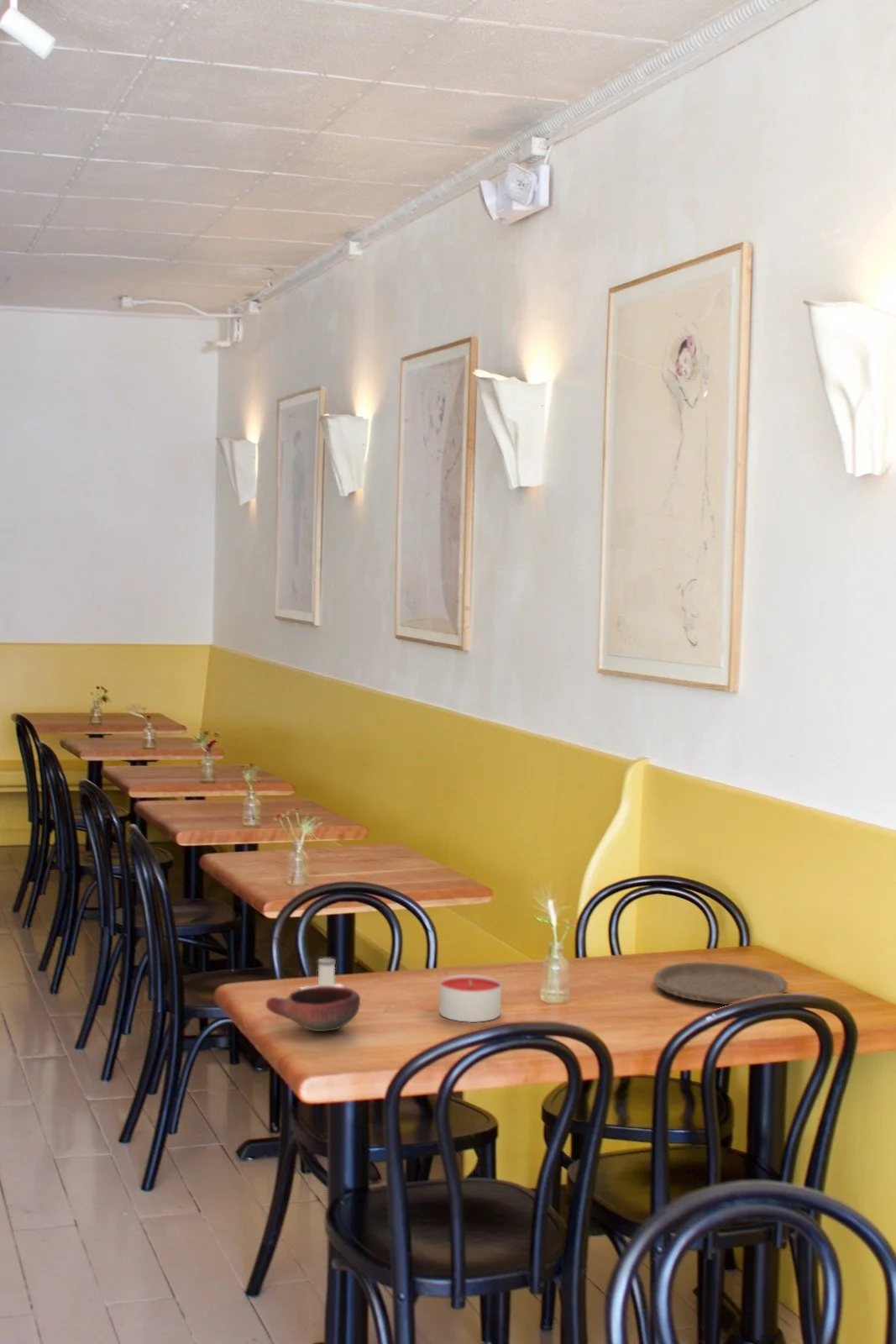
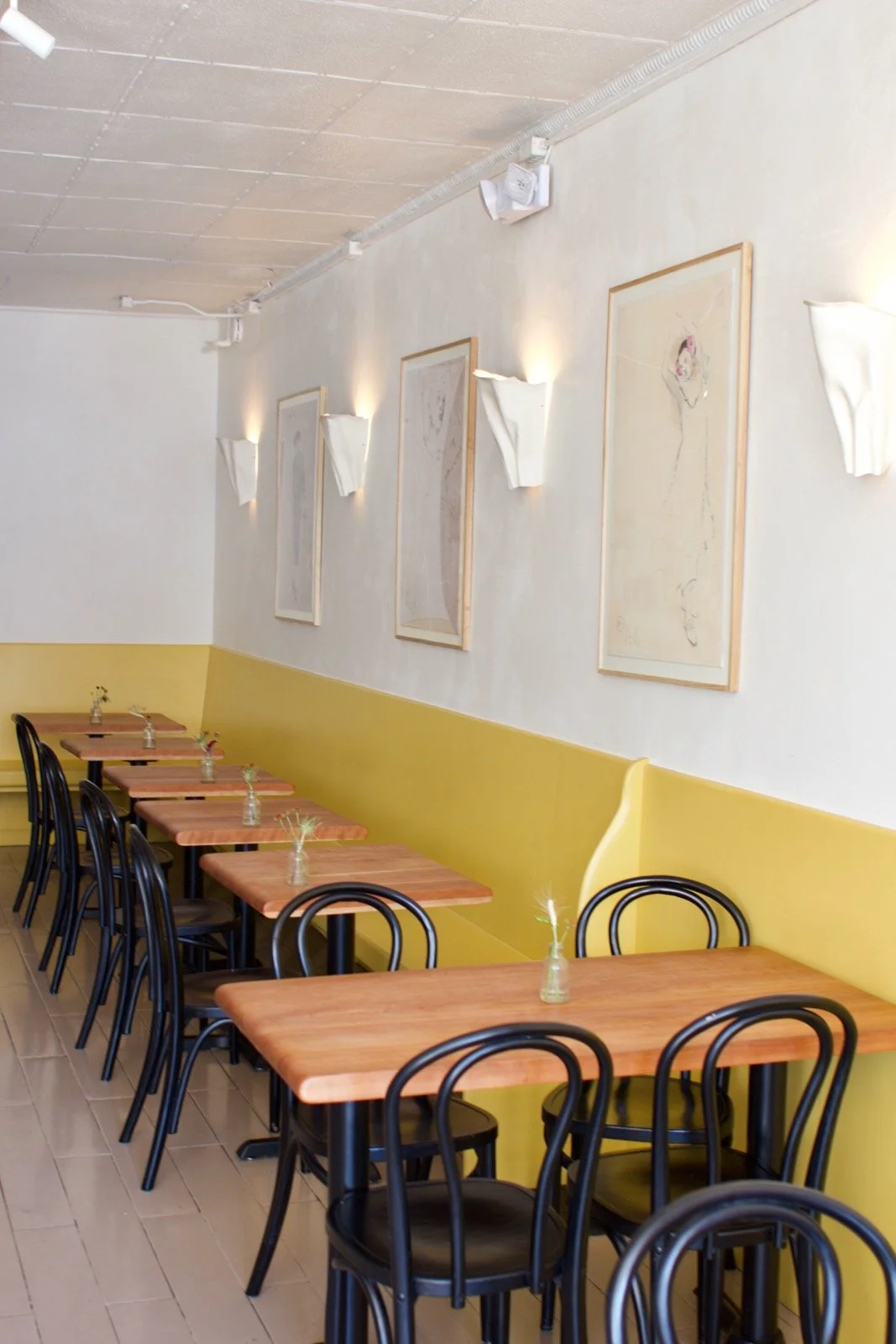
- plate (720, 984)
- bowl (315, 1011)
- salt shaker (326, 975)
- candle (470, 996)
